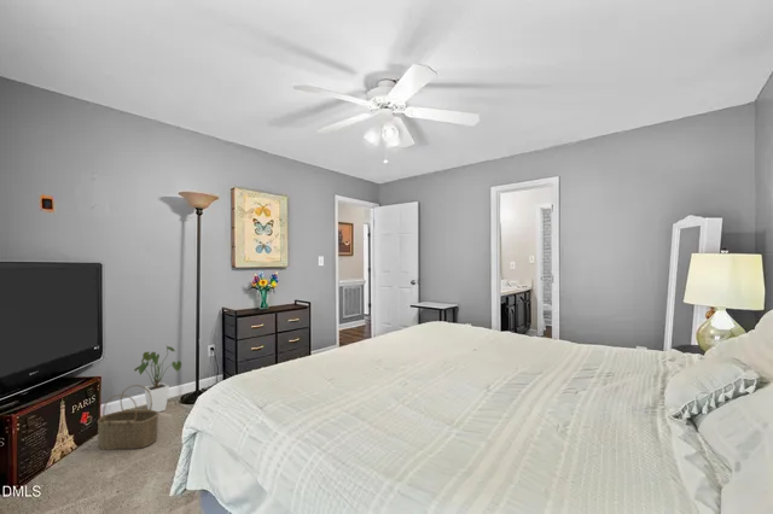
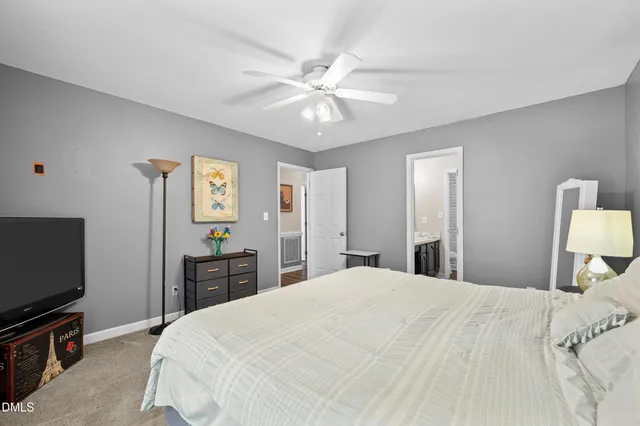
- wicker basket (128, 416)
- house plant (161, 378)
